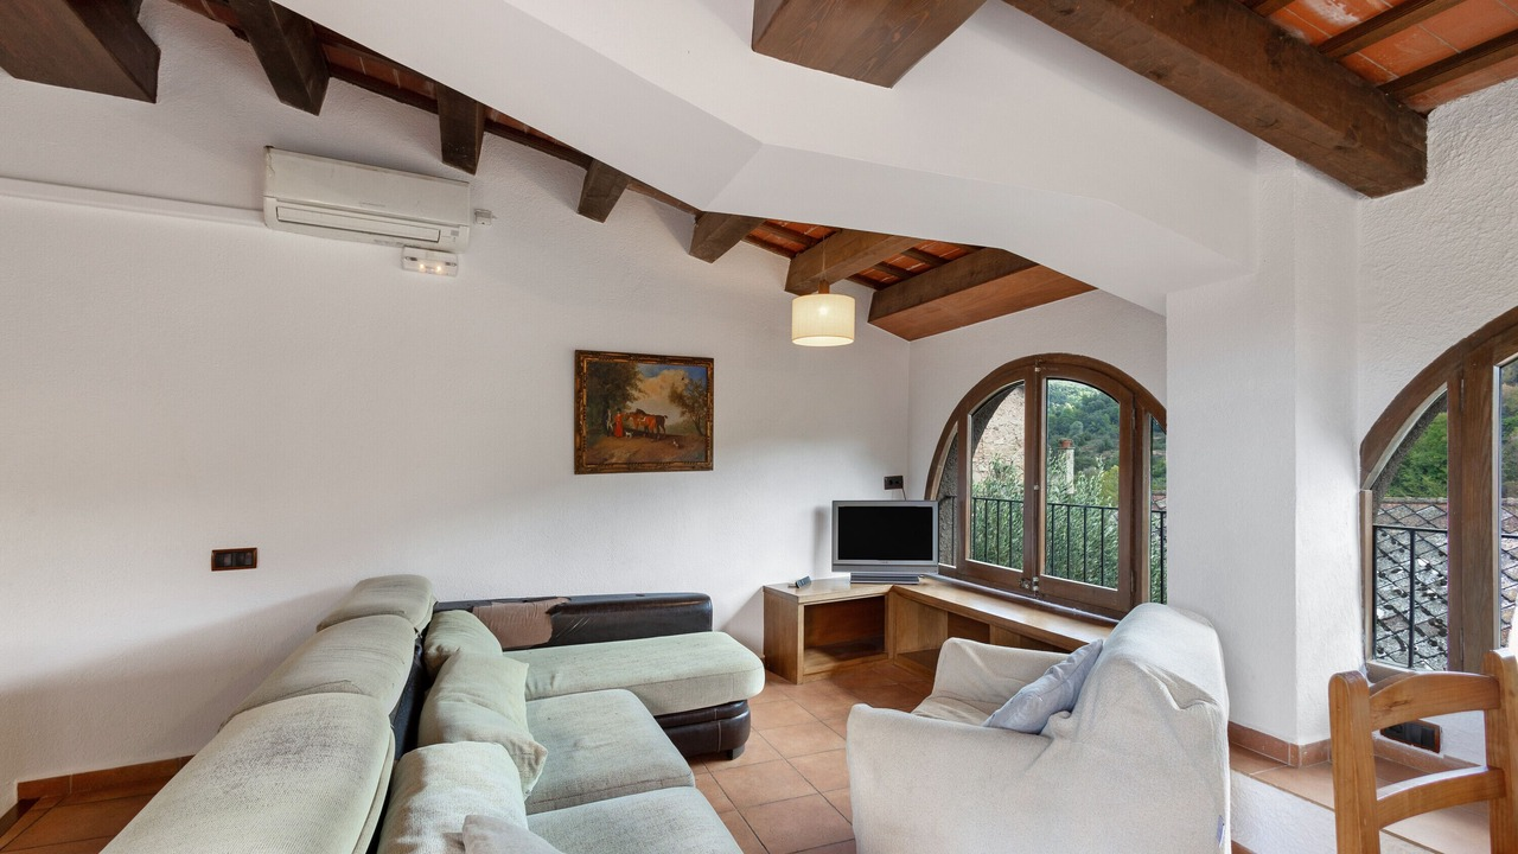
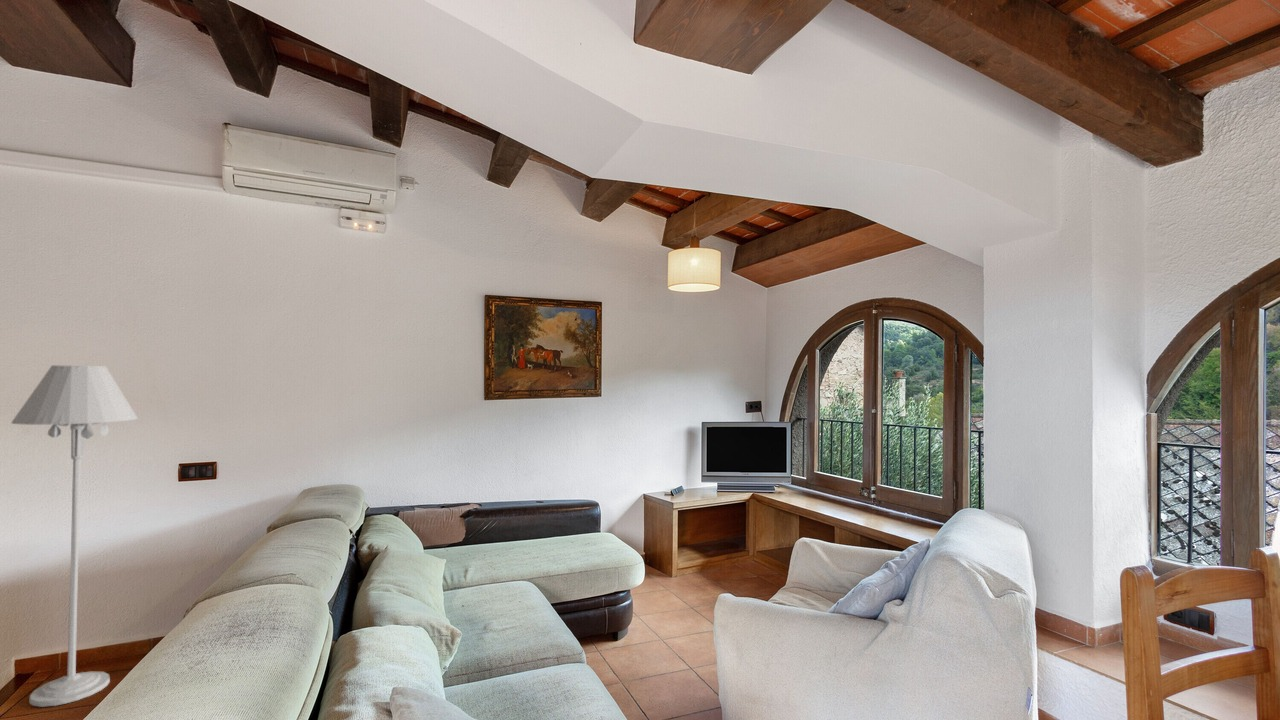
+ floor lamp (75, 527)
